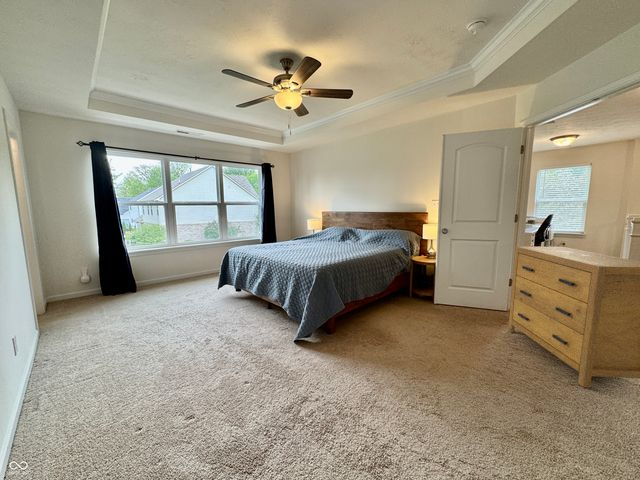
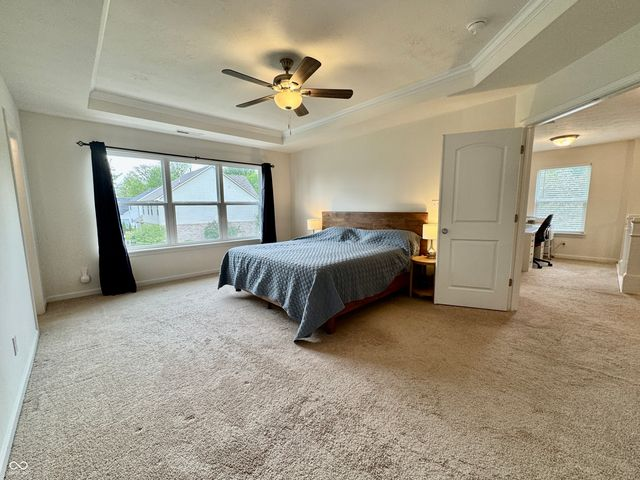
- dresser (569, 305)
